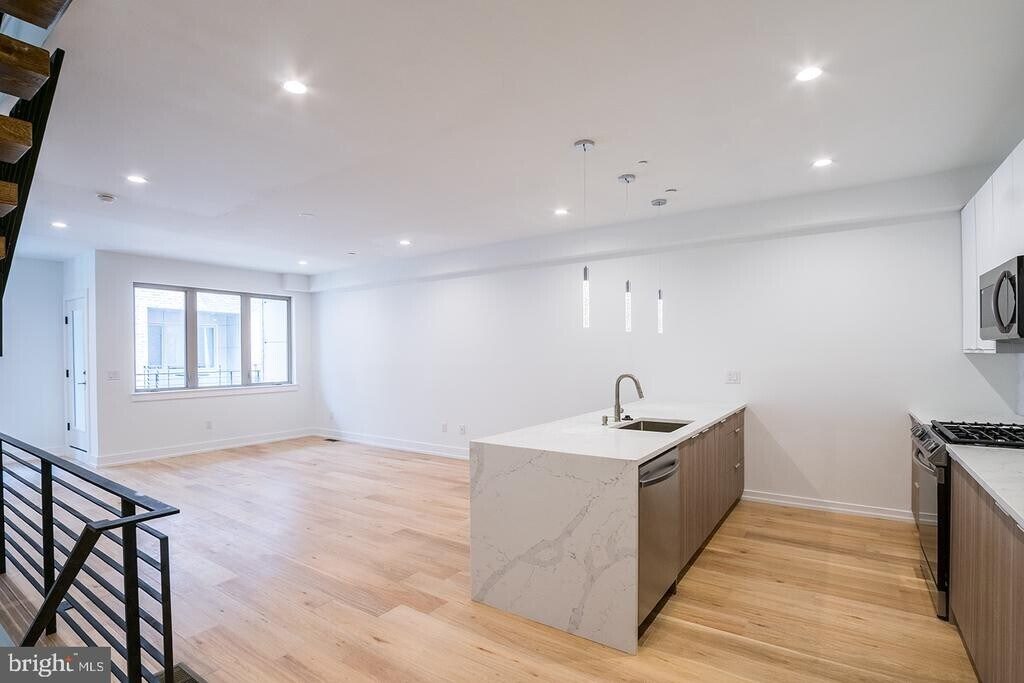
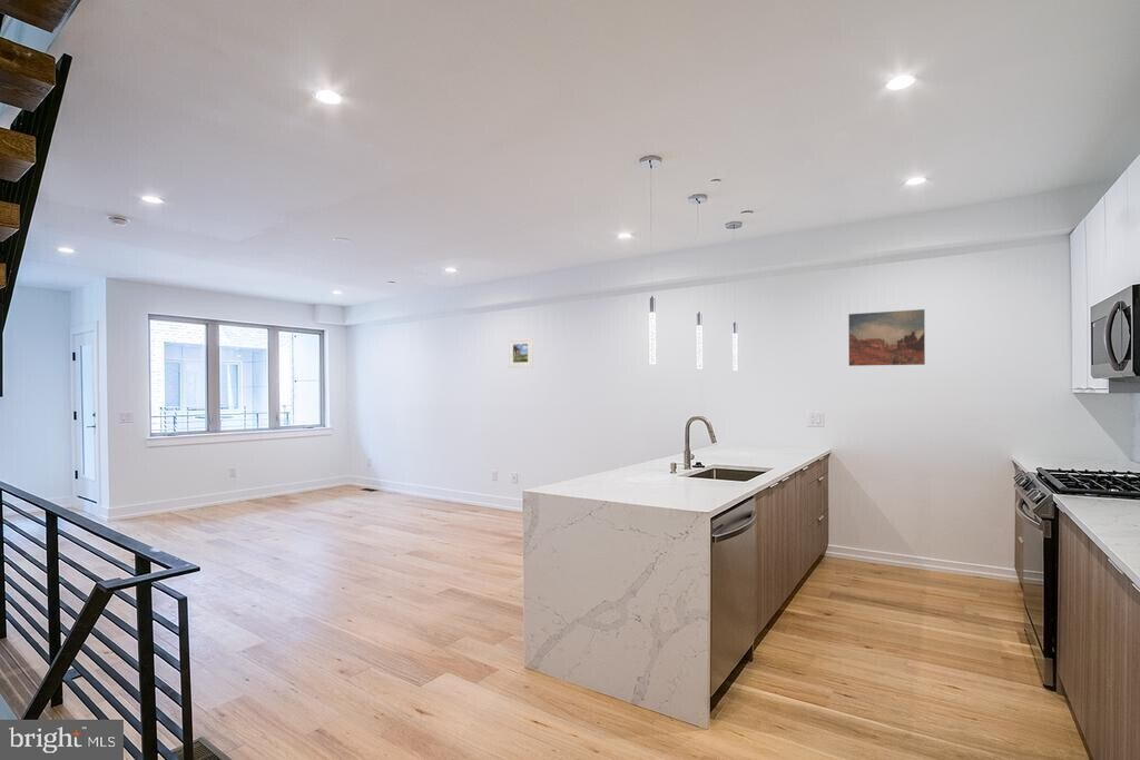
+ wall art (885, 338)
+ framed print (520, 353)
